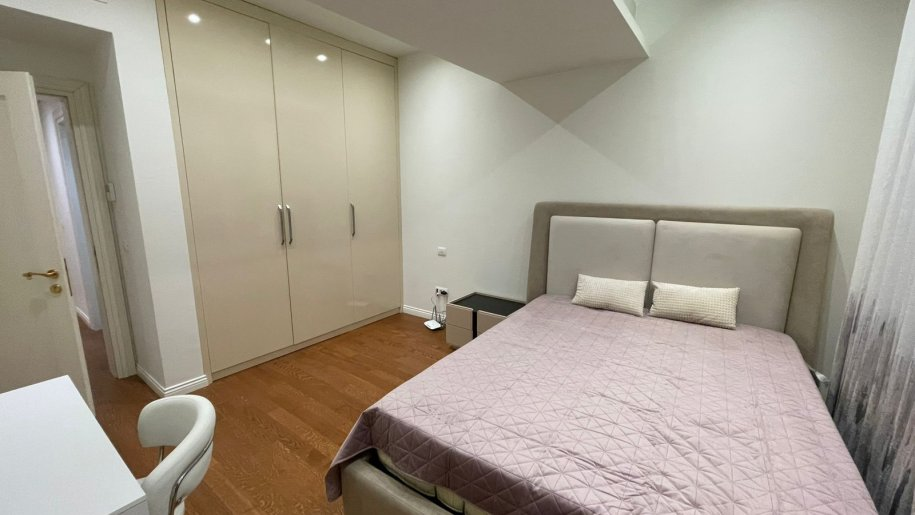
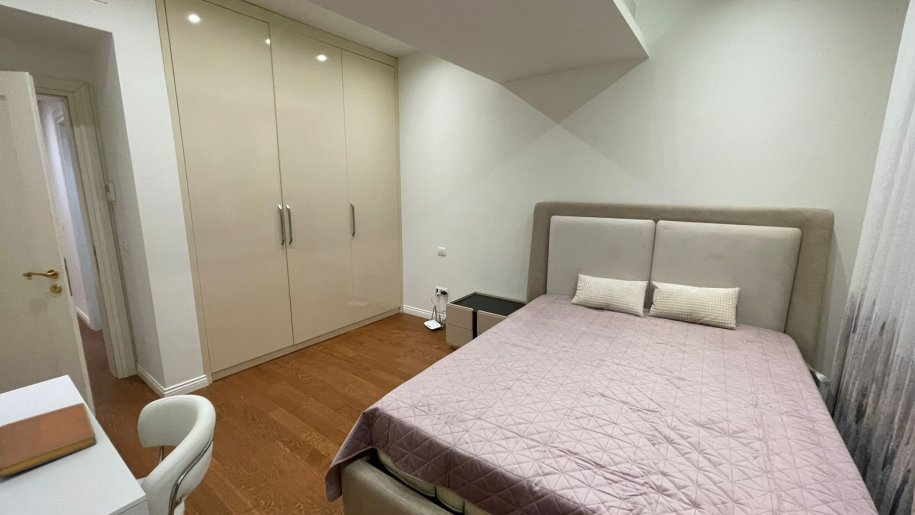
+ notebook (46, 435)
